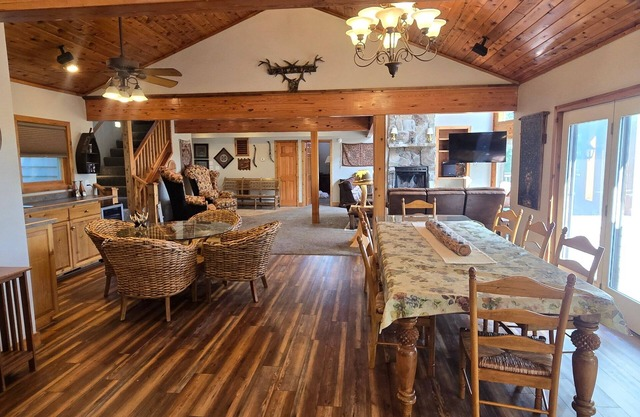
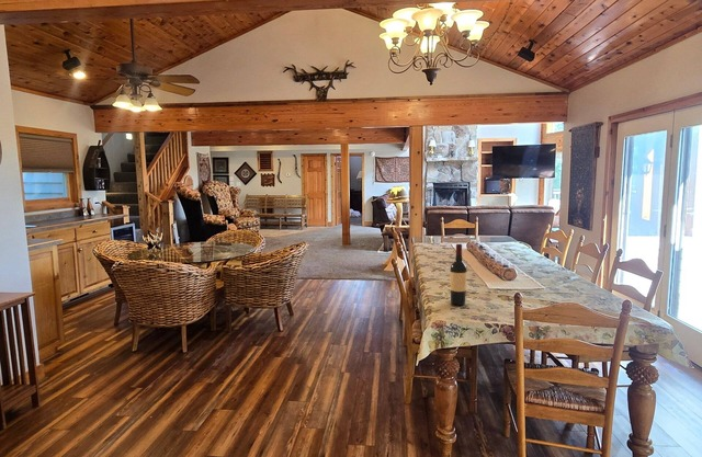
+ wine bottle (457, 274)
